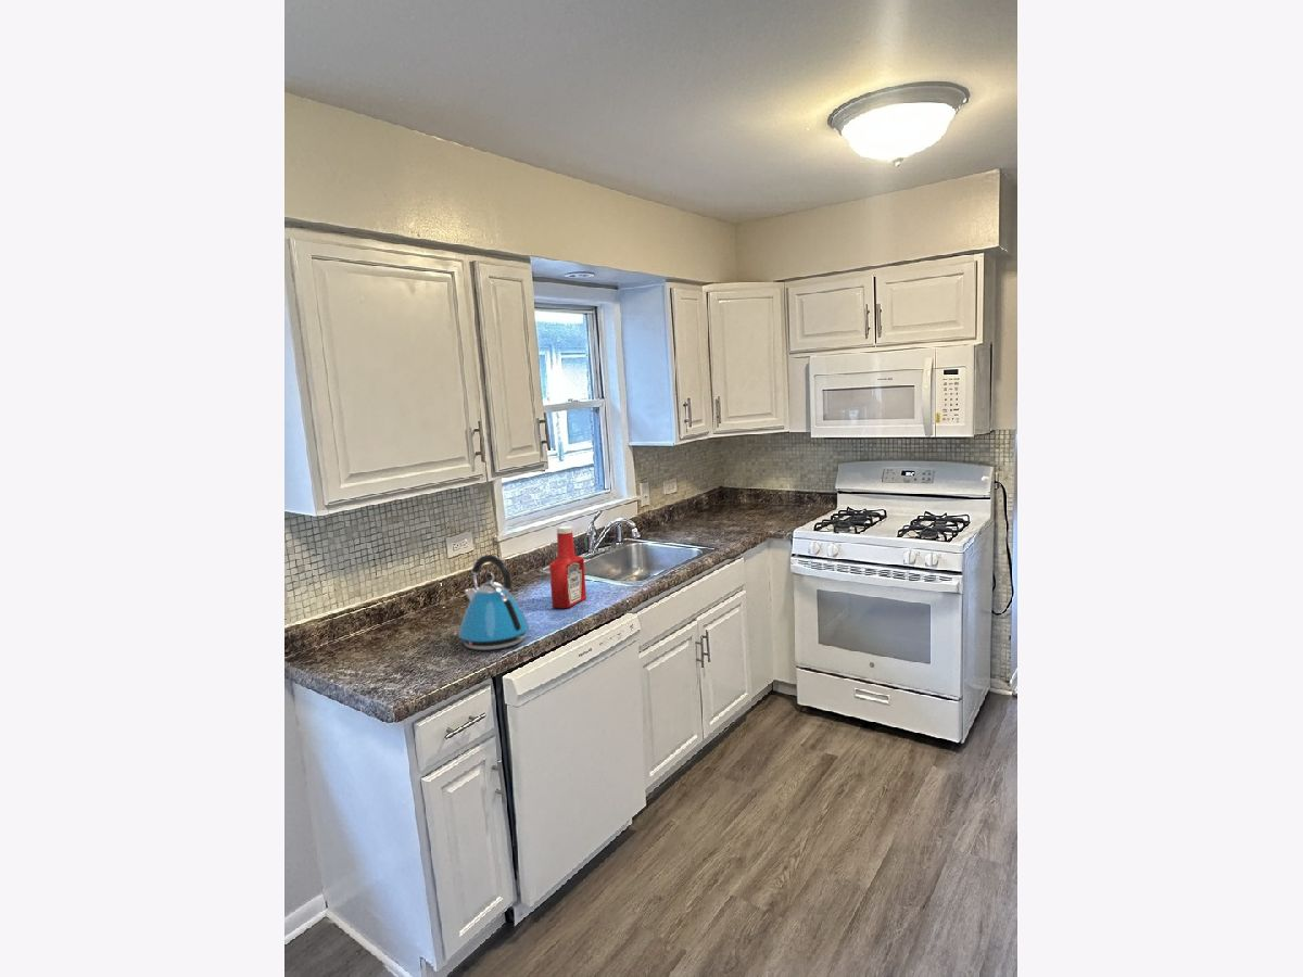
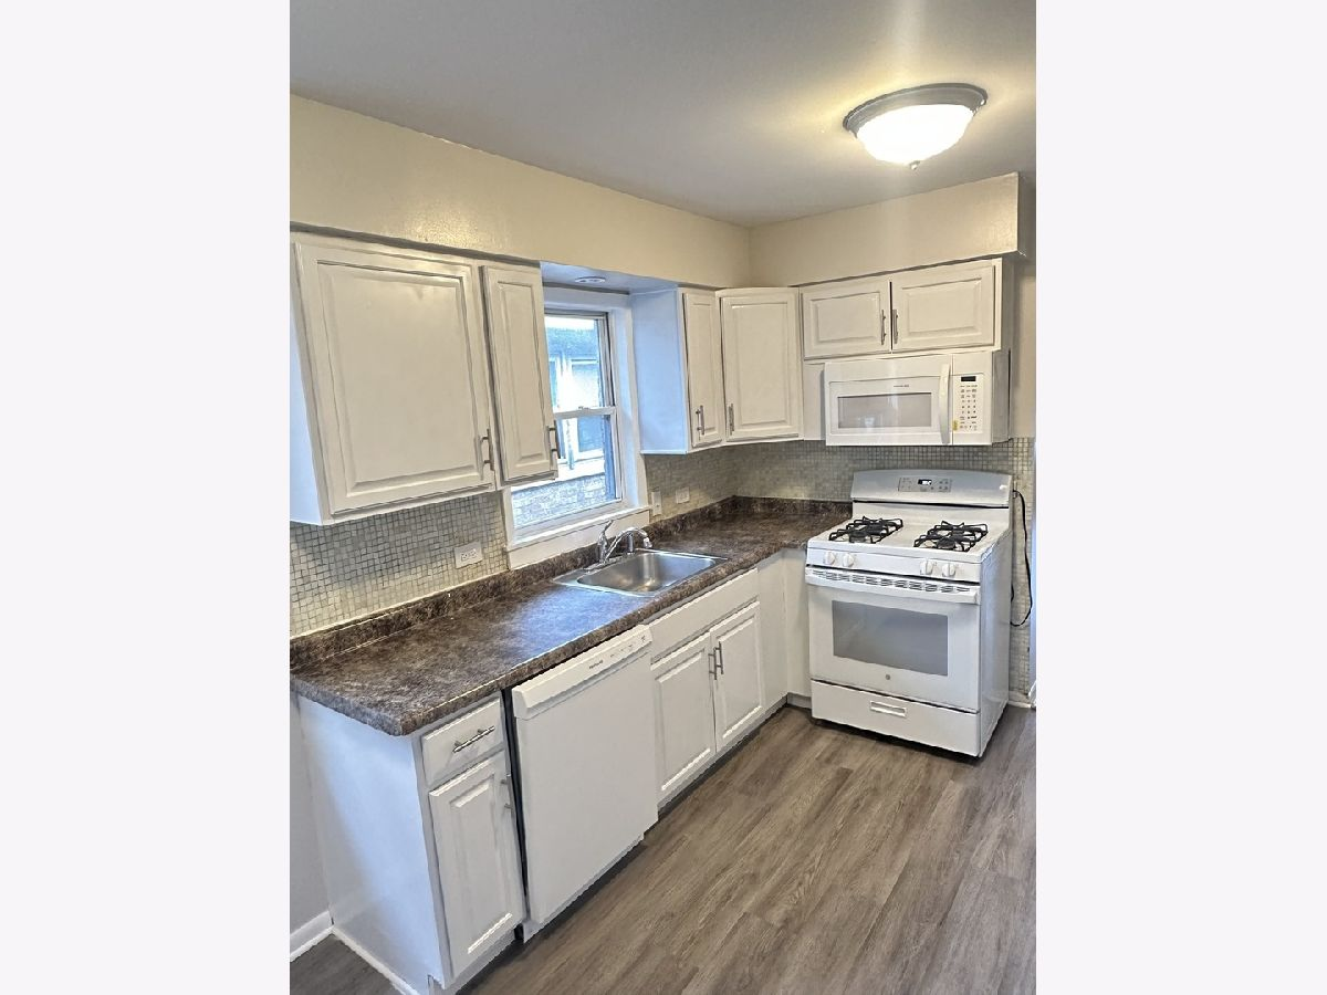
- soap bottle (567, 564)
- kettle (493, 597)
